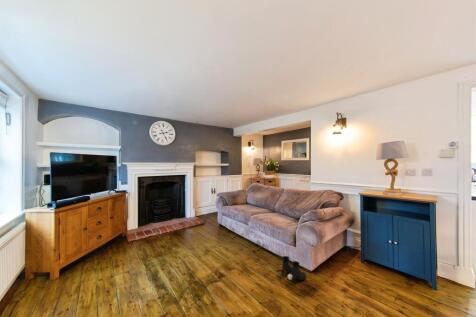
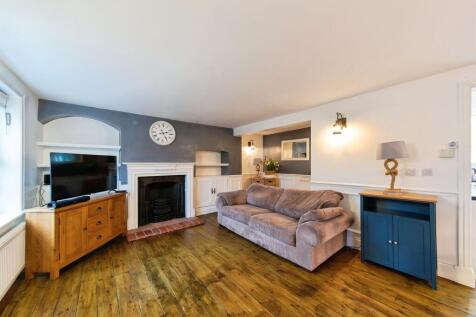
- boots (293, 266)
